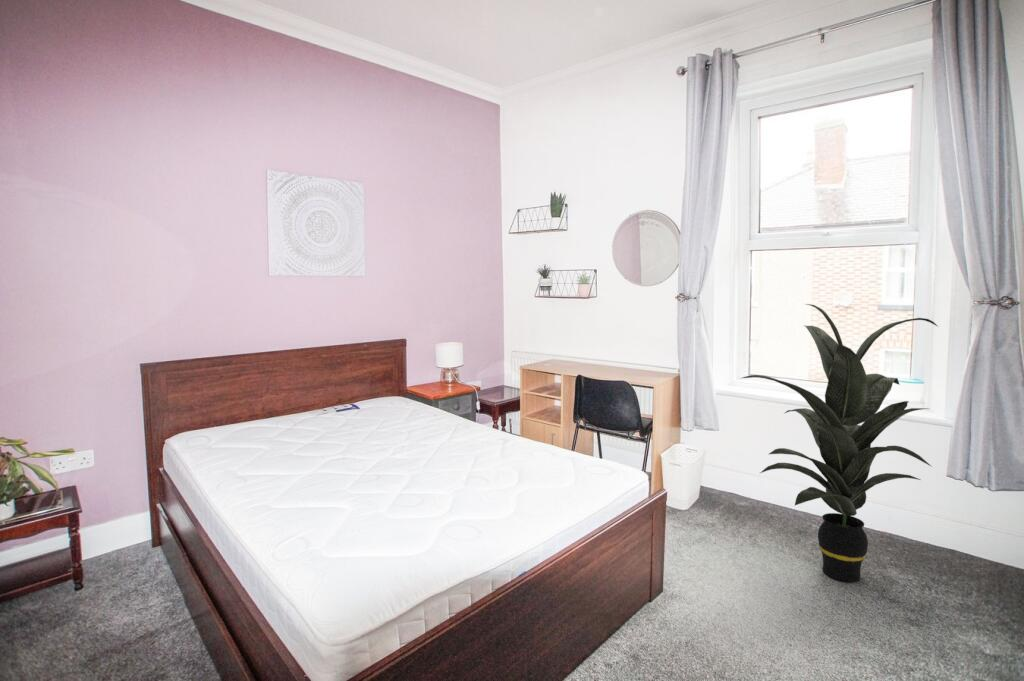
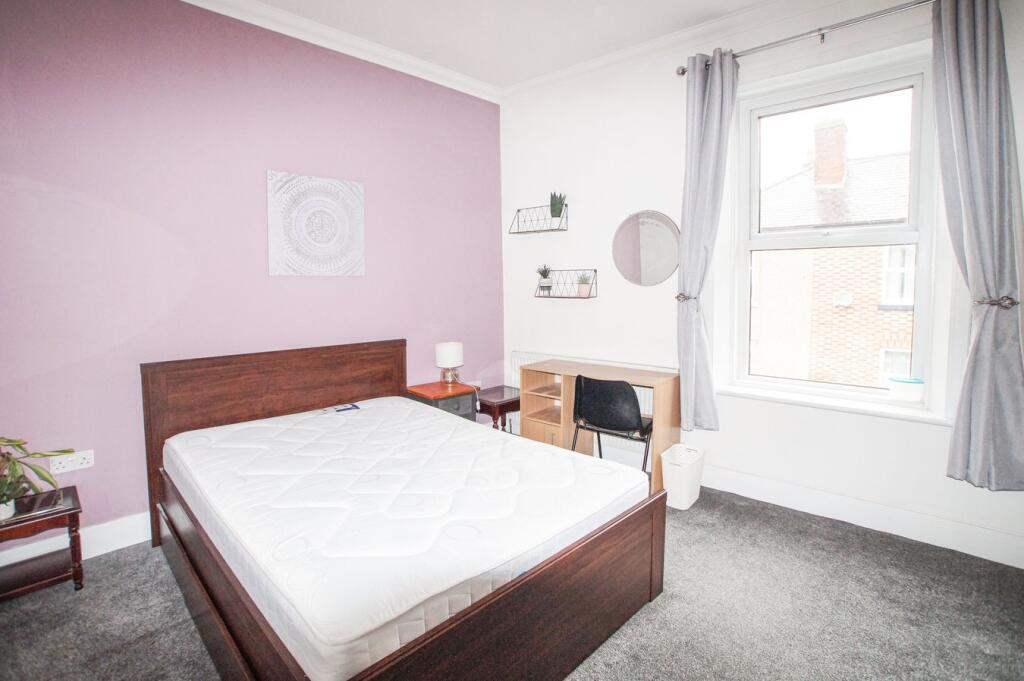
- indoor plant (835, 437)
